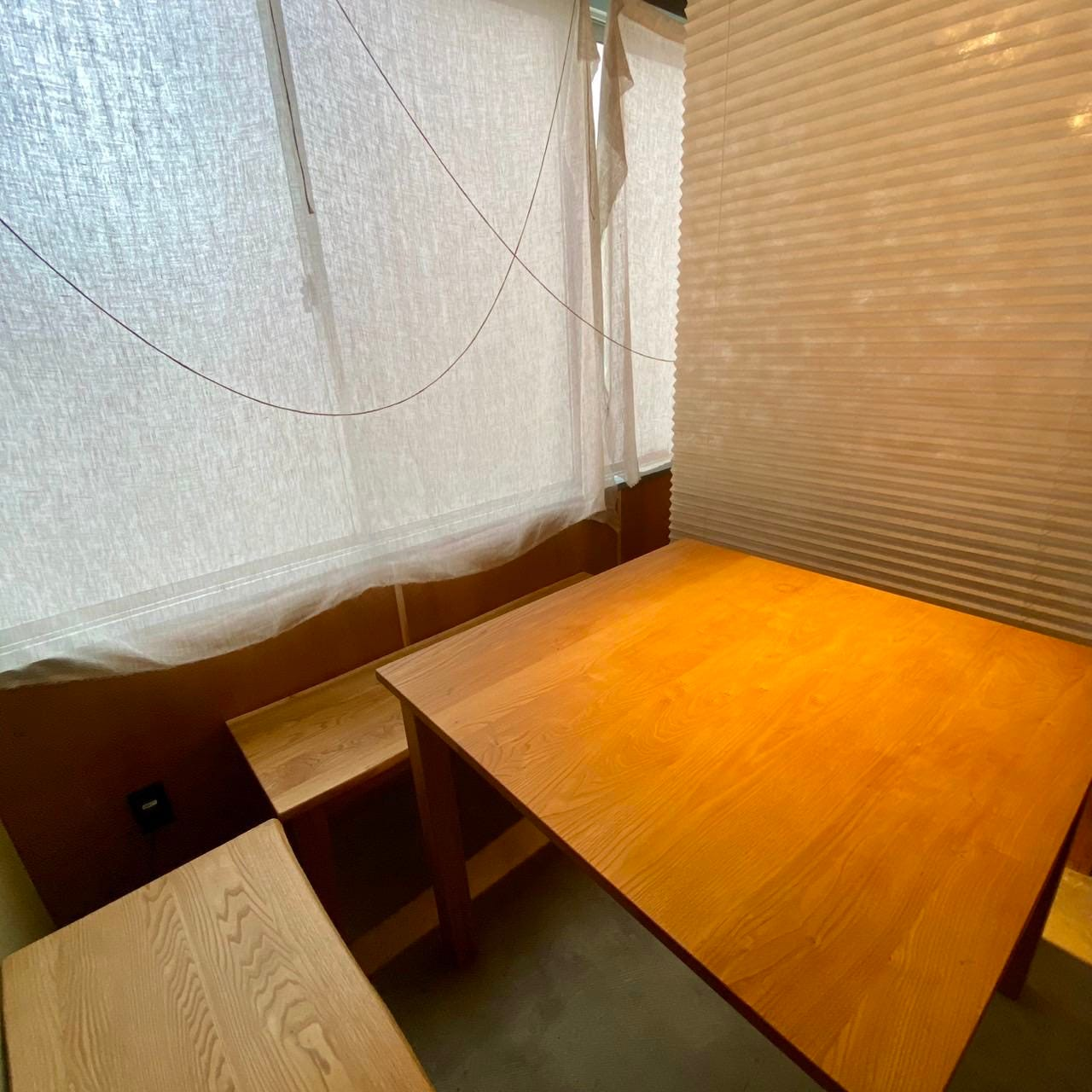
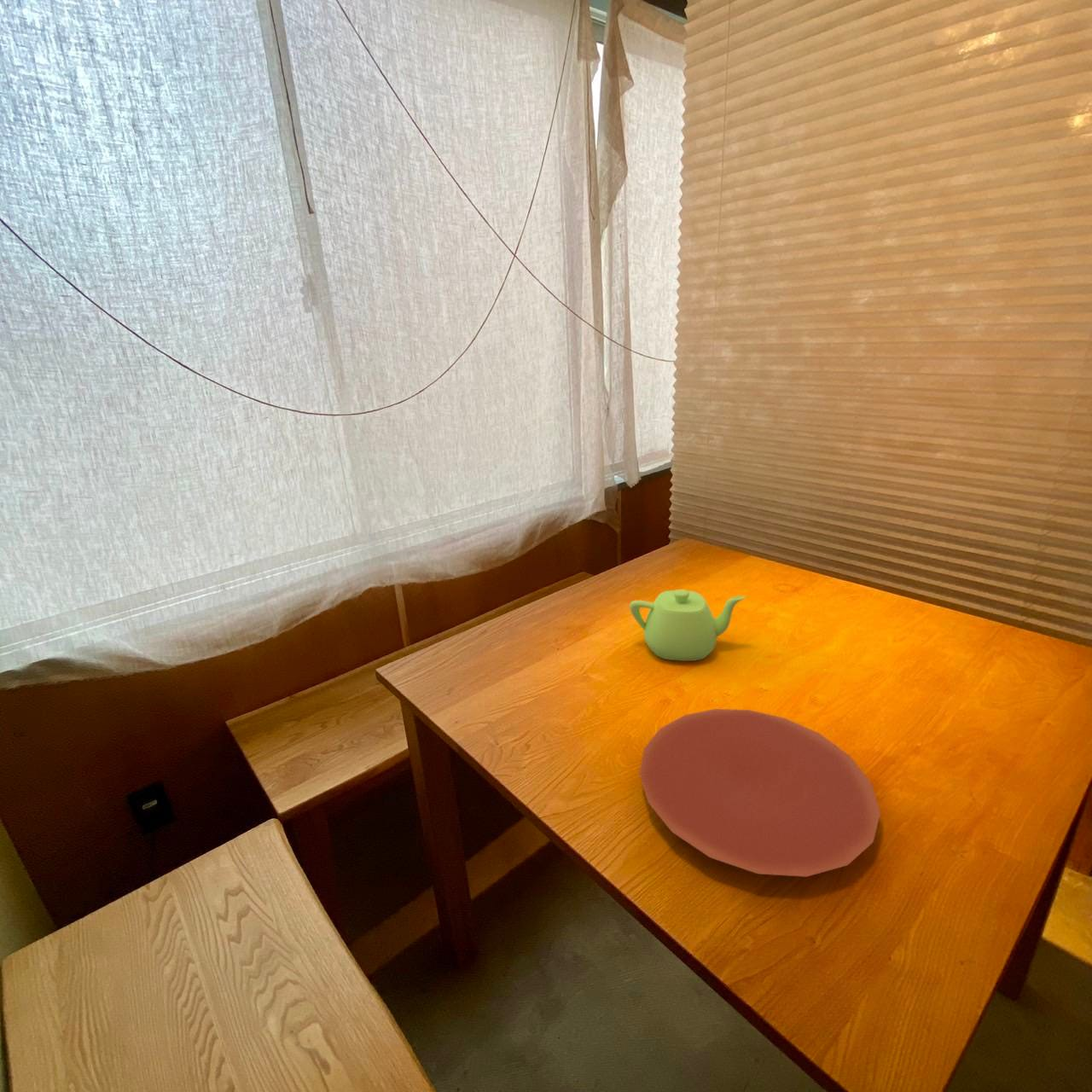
+ plate (752, 785)
+ teapot (685, 619)
